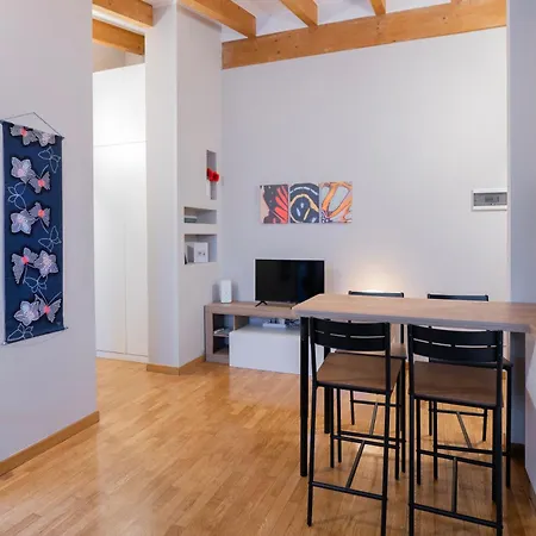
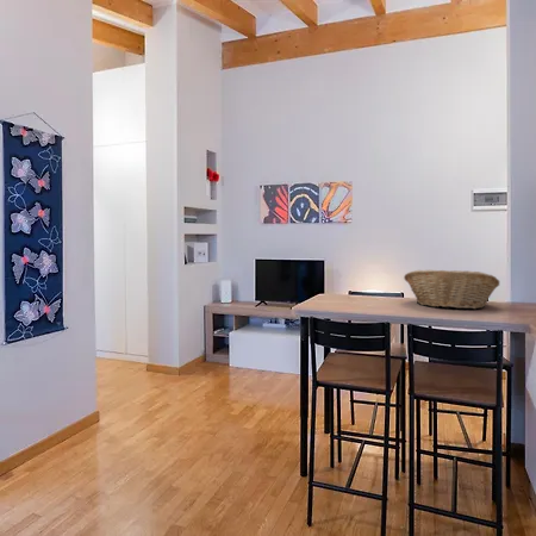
+ fruit basket (449, 287)
